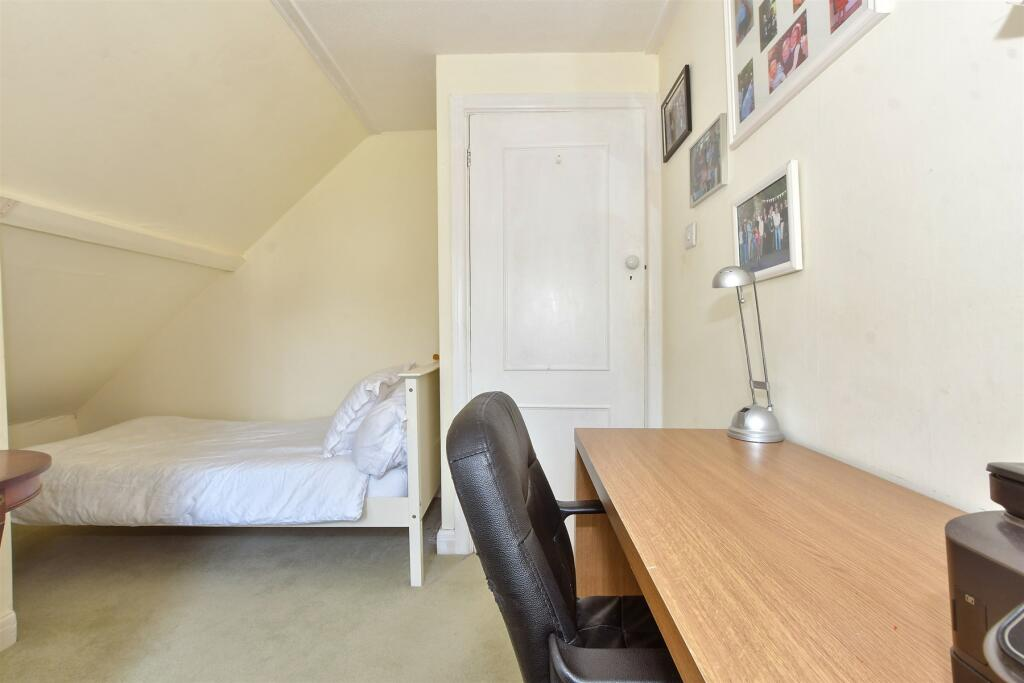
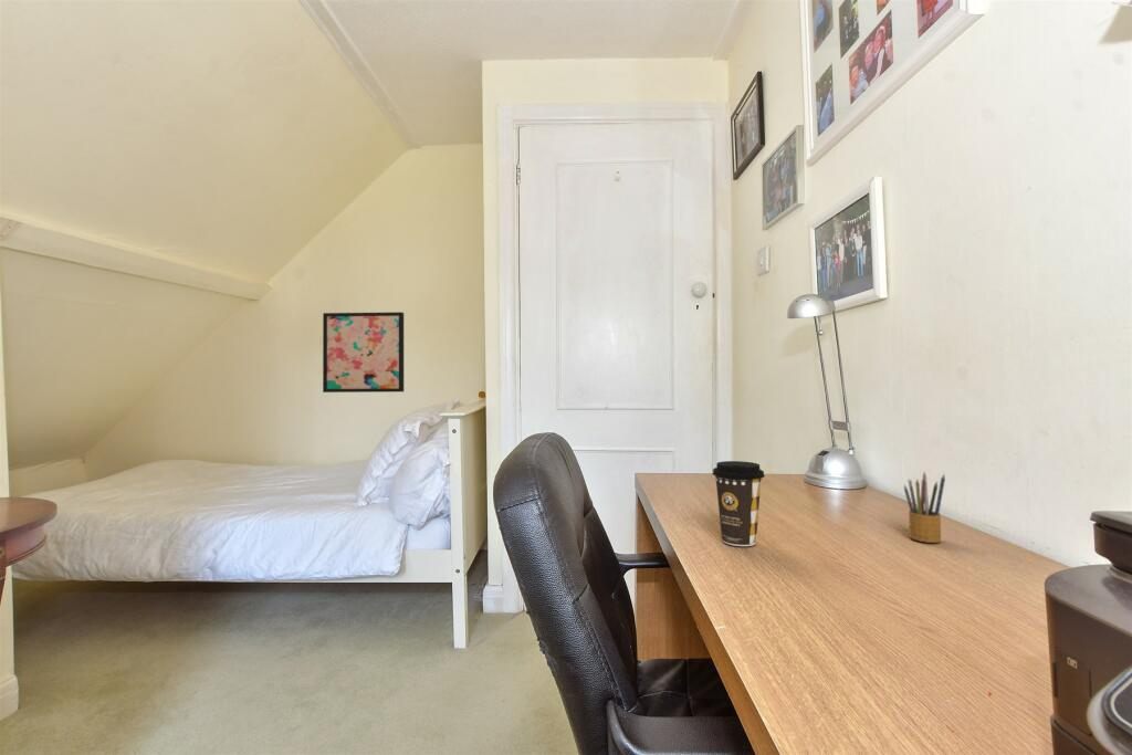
+ pencil box (925, 506)
+ wall art (363, 352)
+ coffee cup (738, 502)
